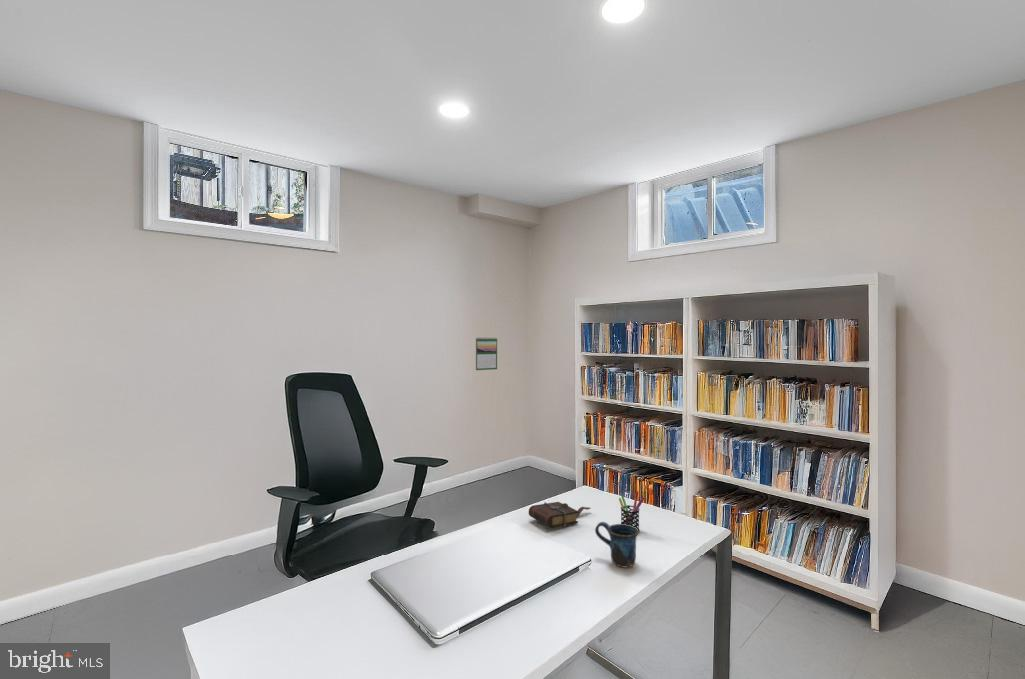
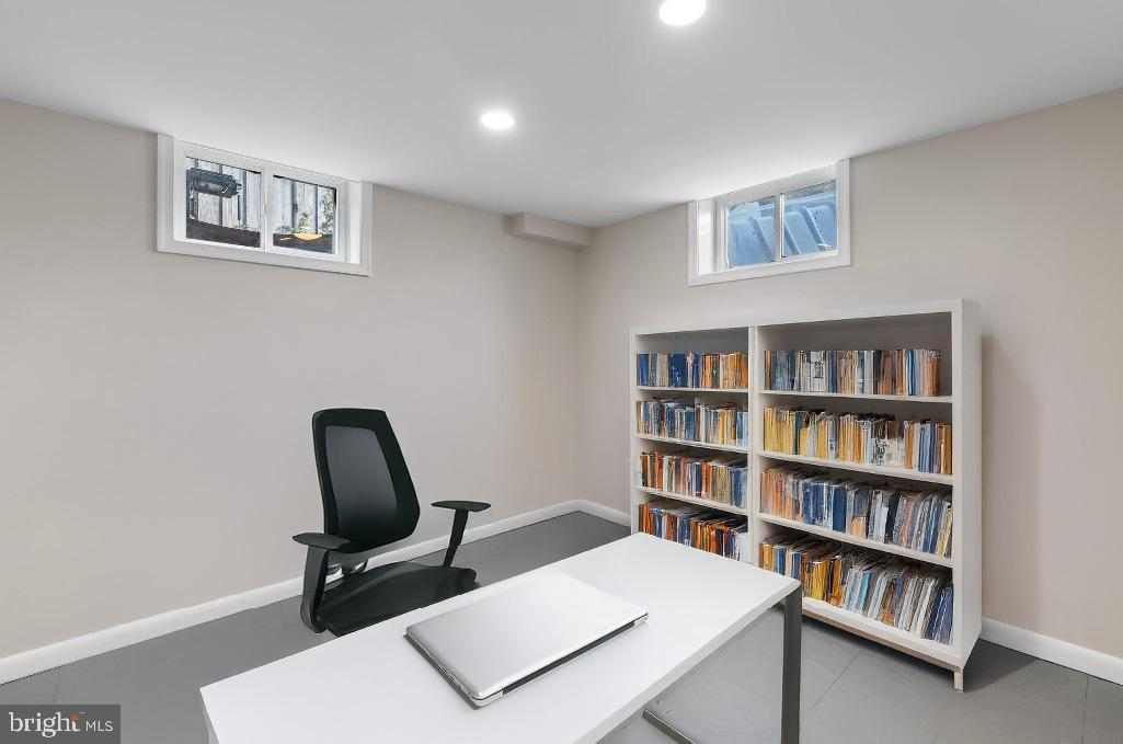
- mug (618, 543)
- book (565, 511)
- calendar (486, 353)
- pen holder (629, 510)
